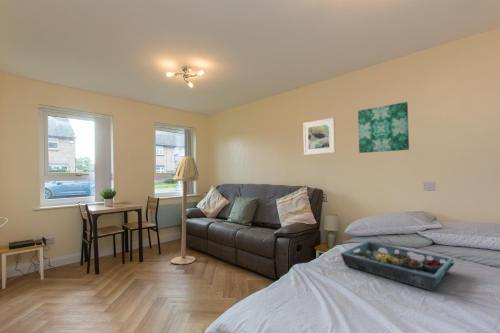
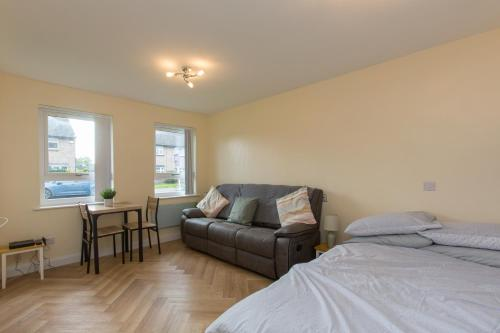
- floor lamp (185, 208)
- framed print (318, 137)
- wall art (381, 129)
- serving tray (394, 261)
